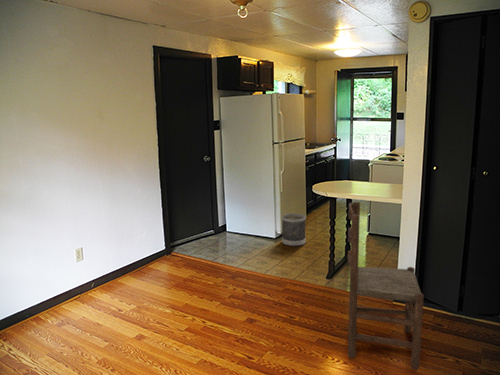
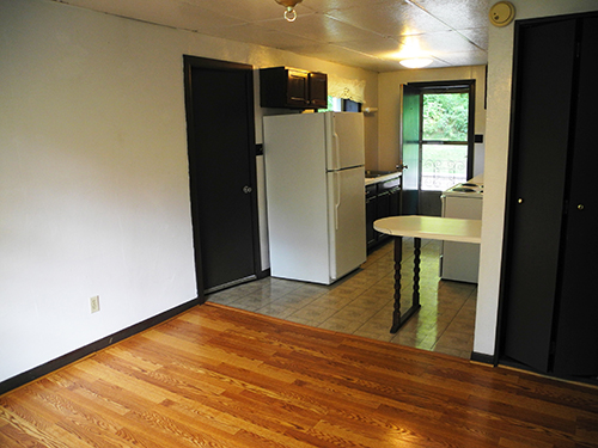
- dining chair (382, 277)
- wastebasket (293, 229)
